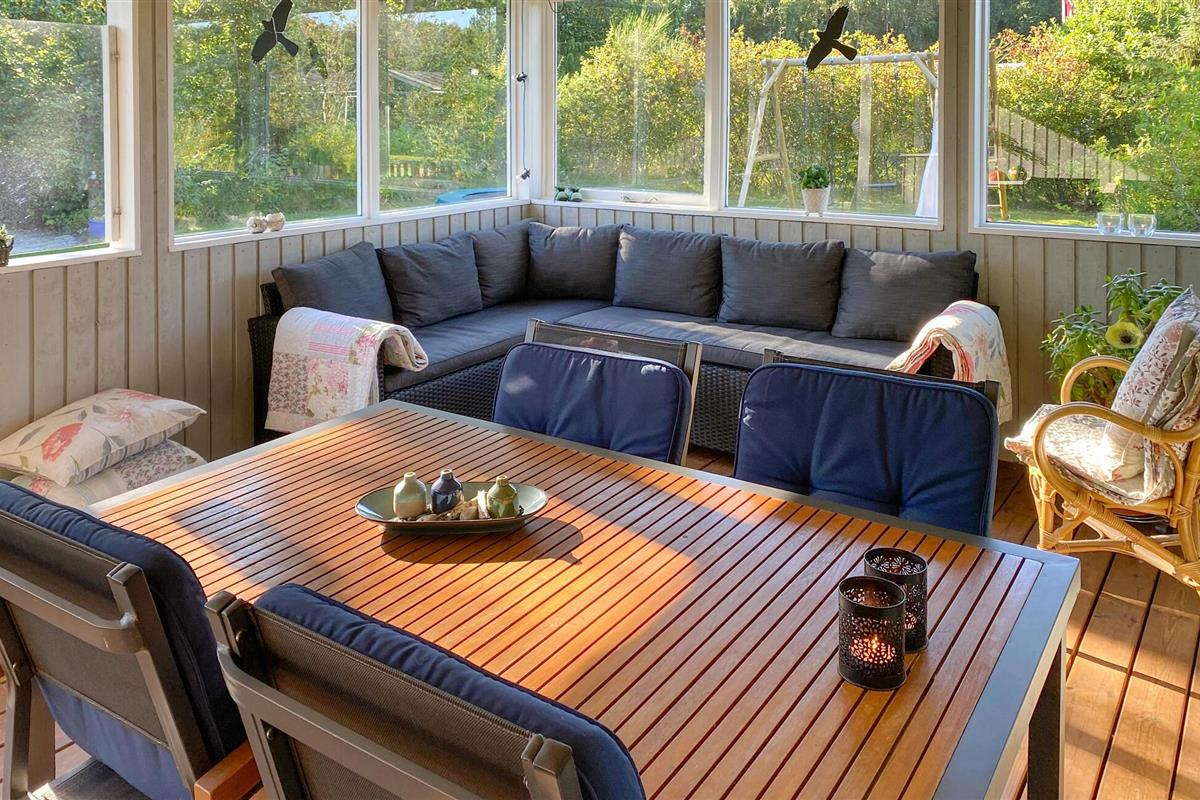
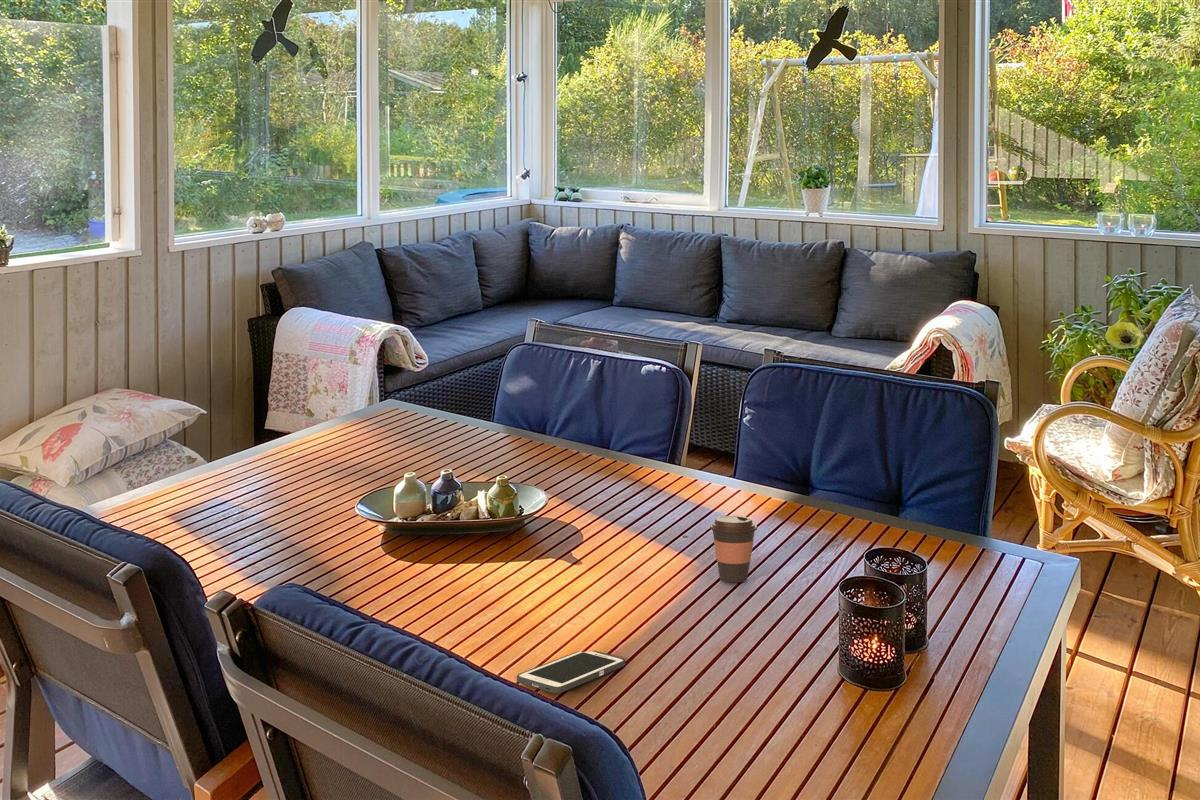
+ coffee cup (733, 549)
+ cell phone (572, 670)
